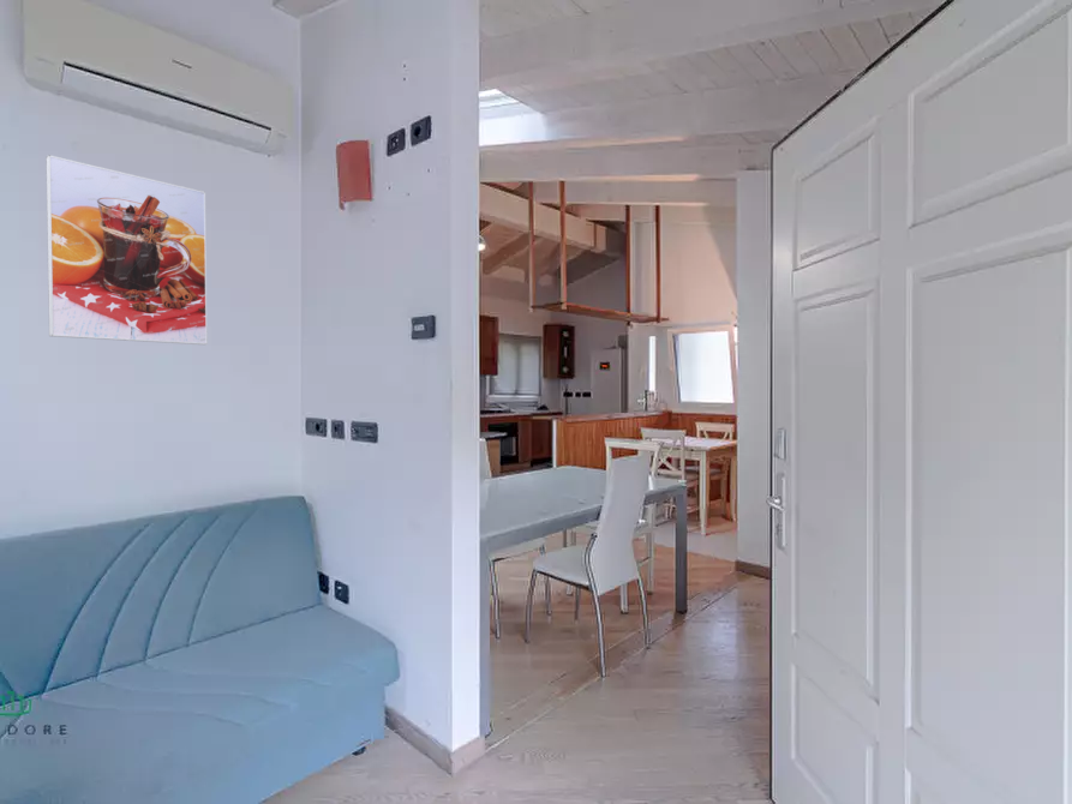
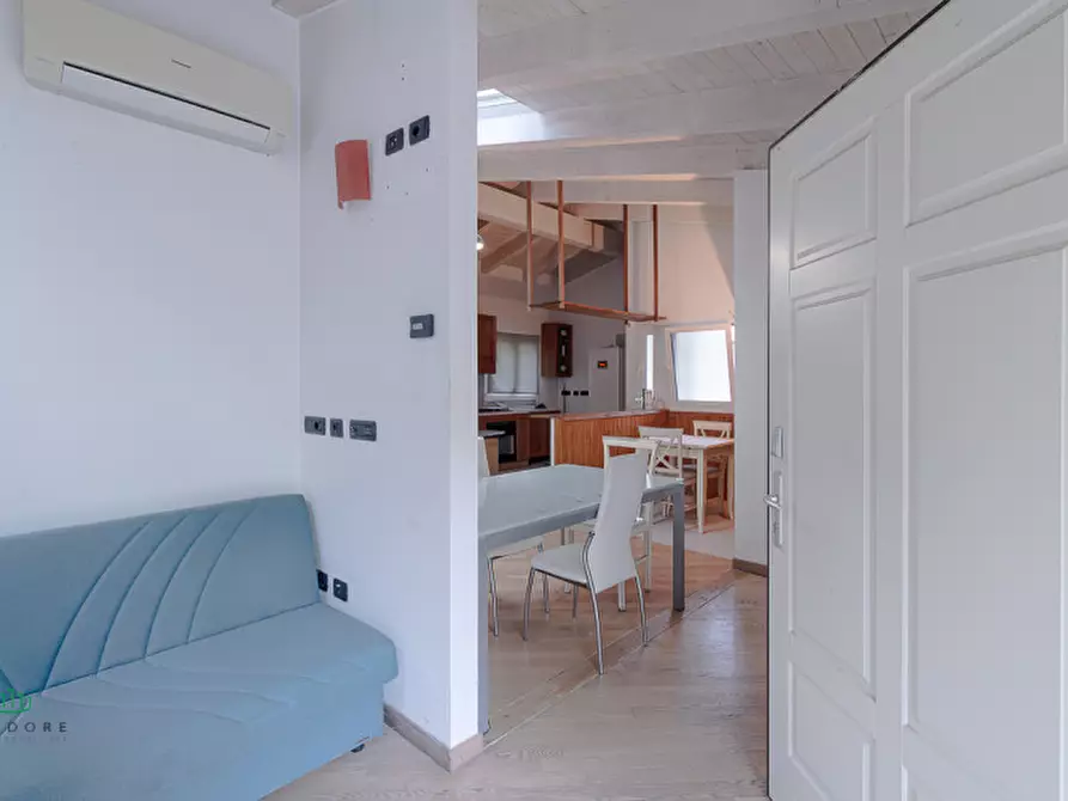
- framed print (133, 258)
